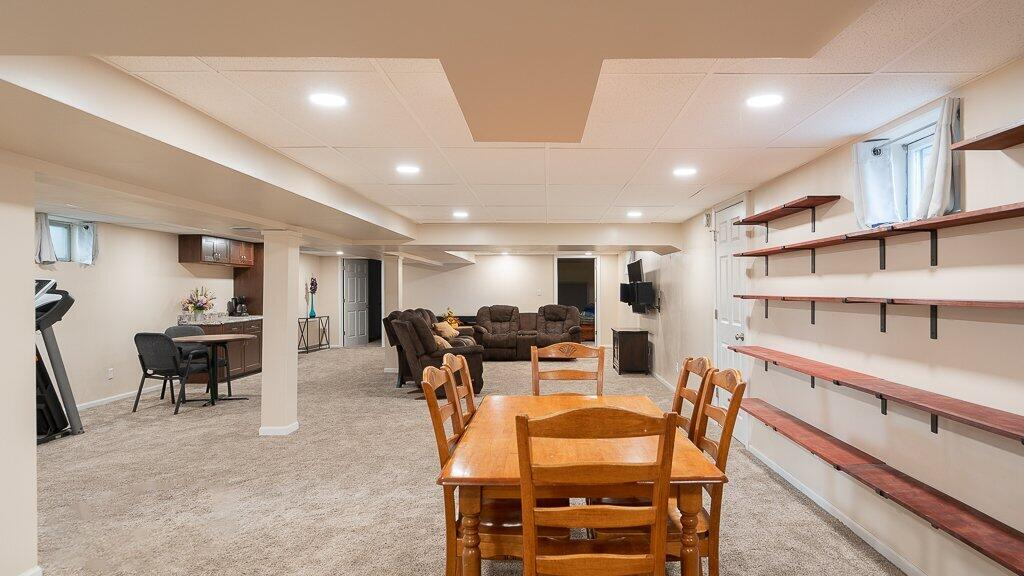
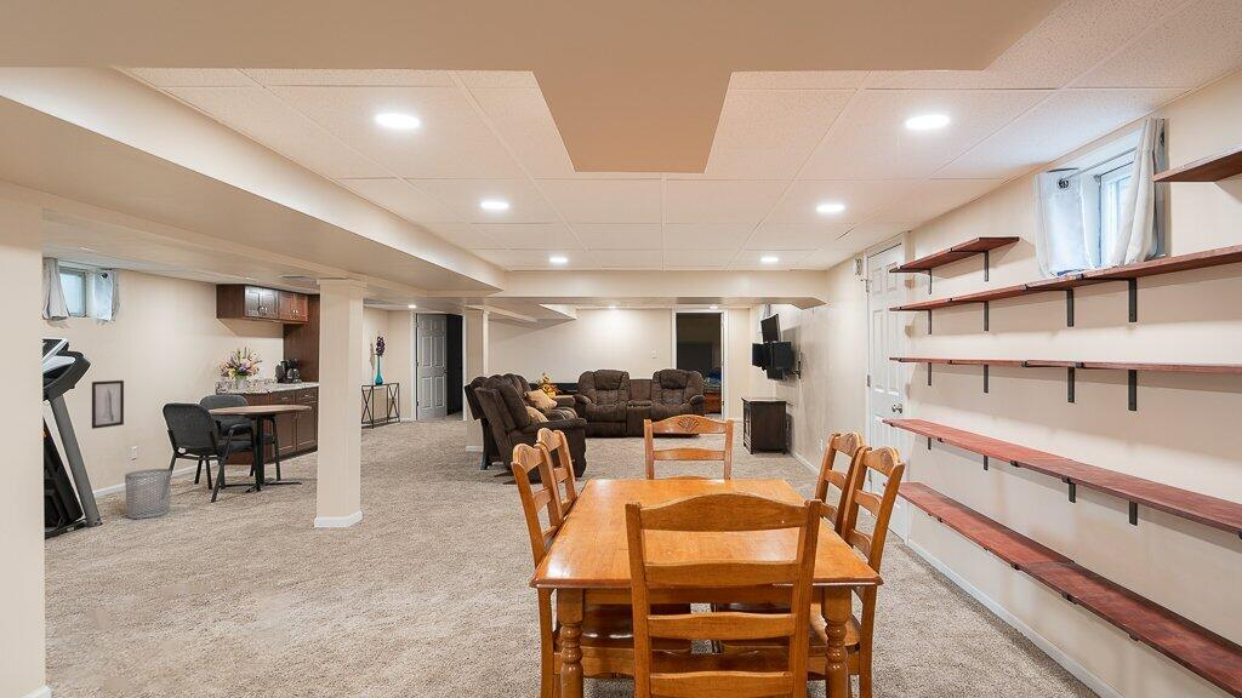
+ waste bin (148, 493)
+ wall art (108, 404)
